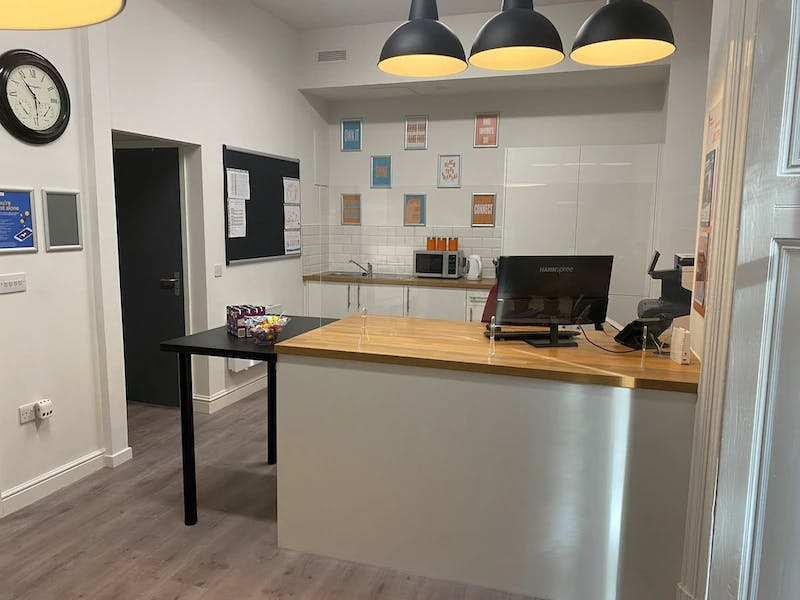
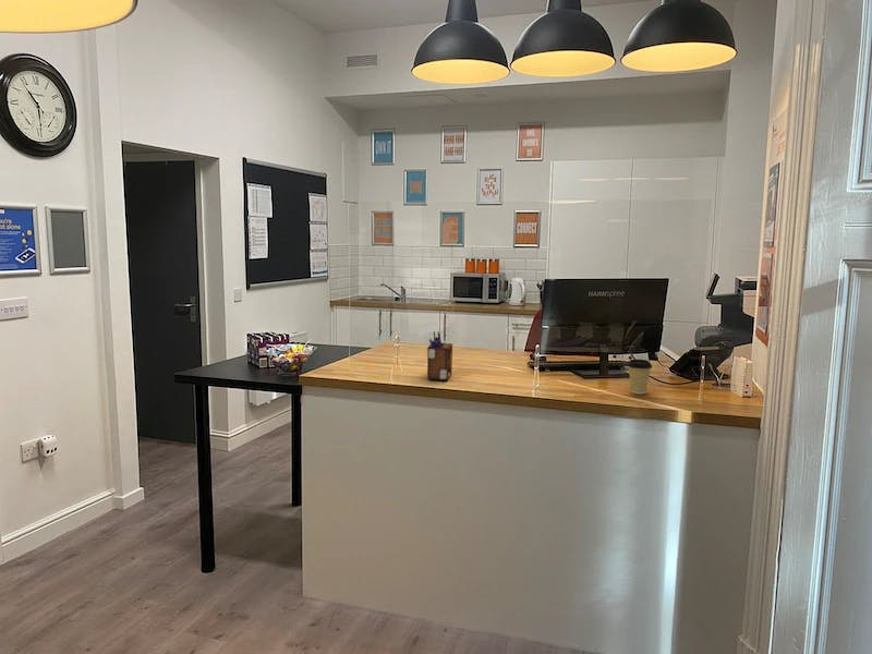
+ coffee cup (639, 376)
+ desk organizer (439, 354)
